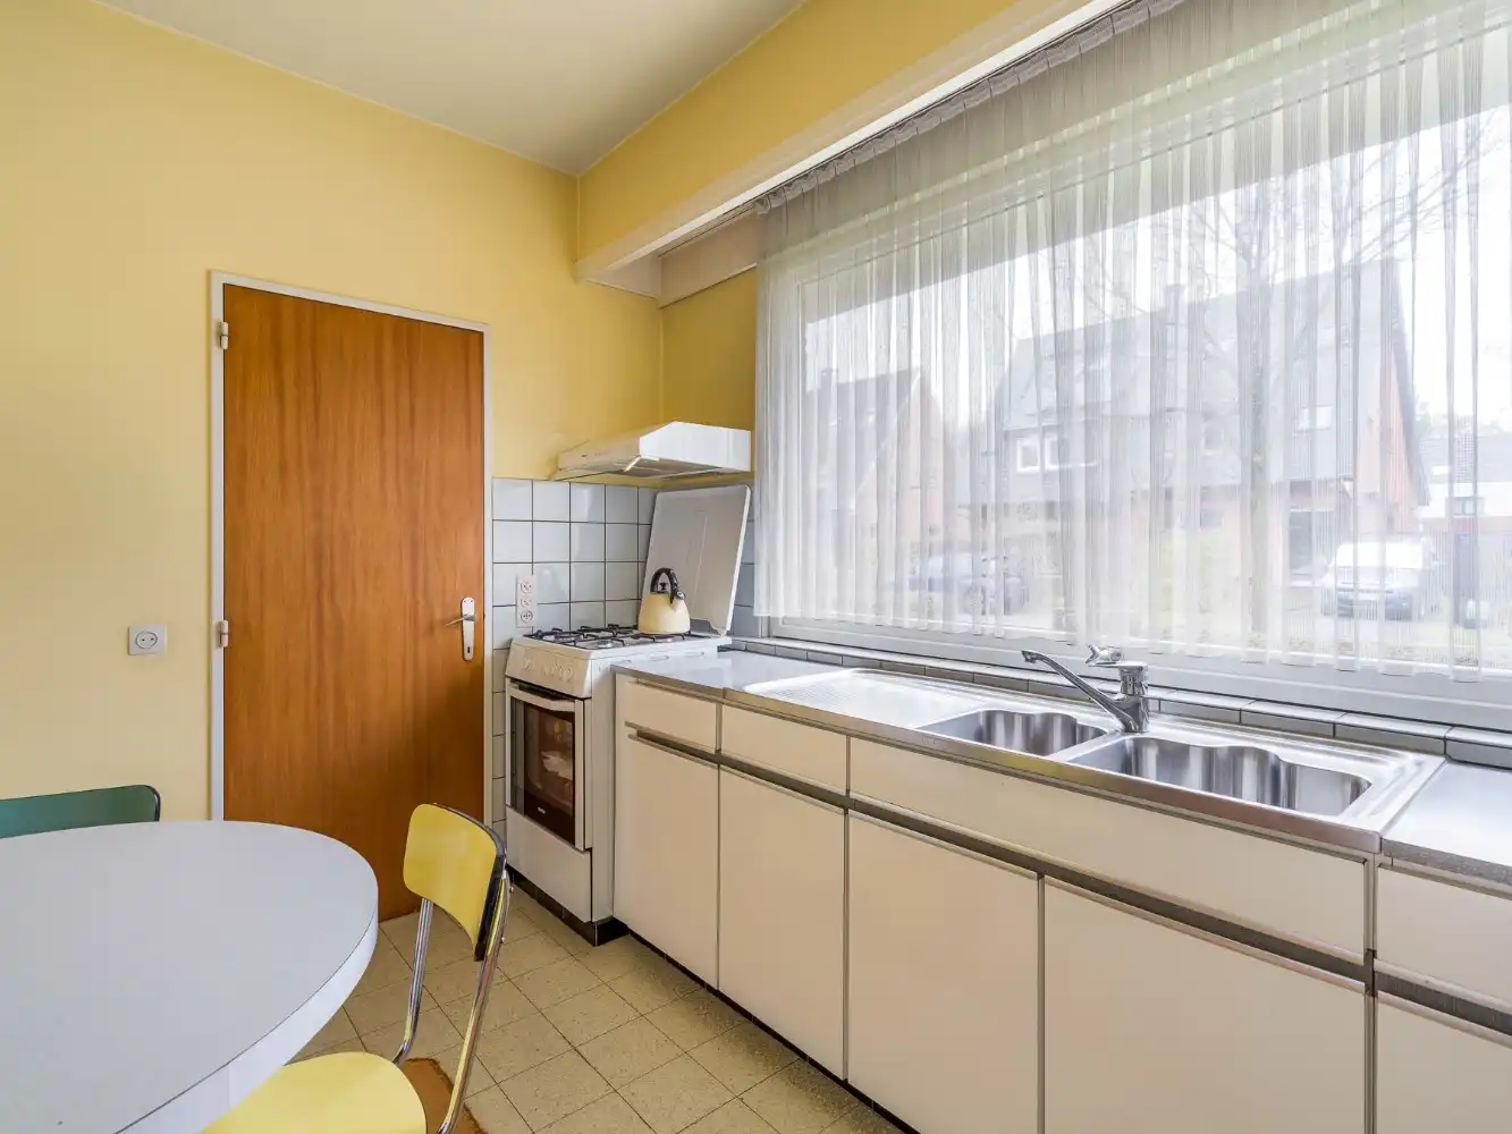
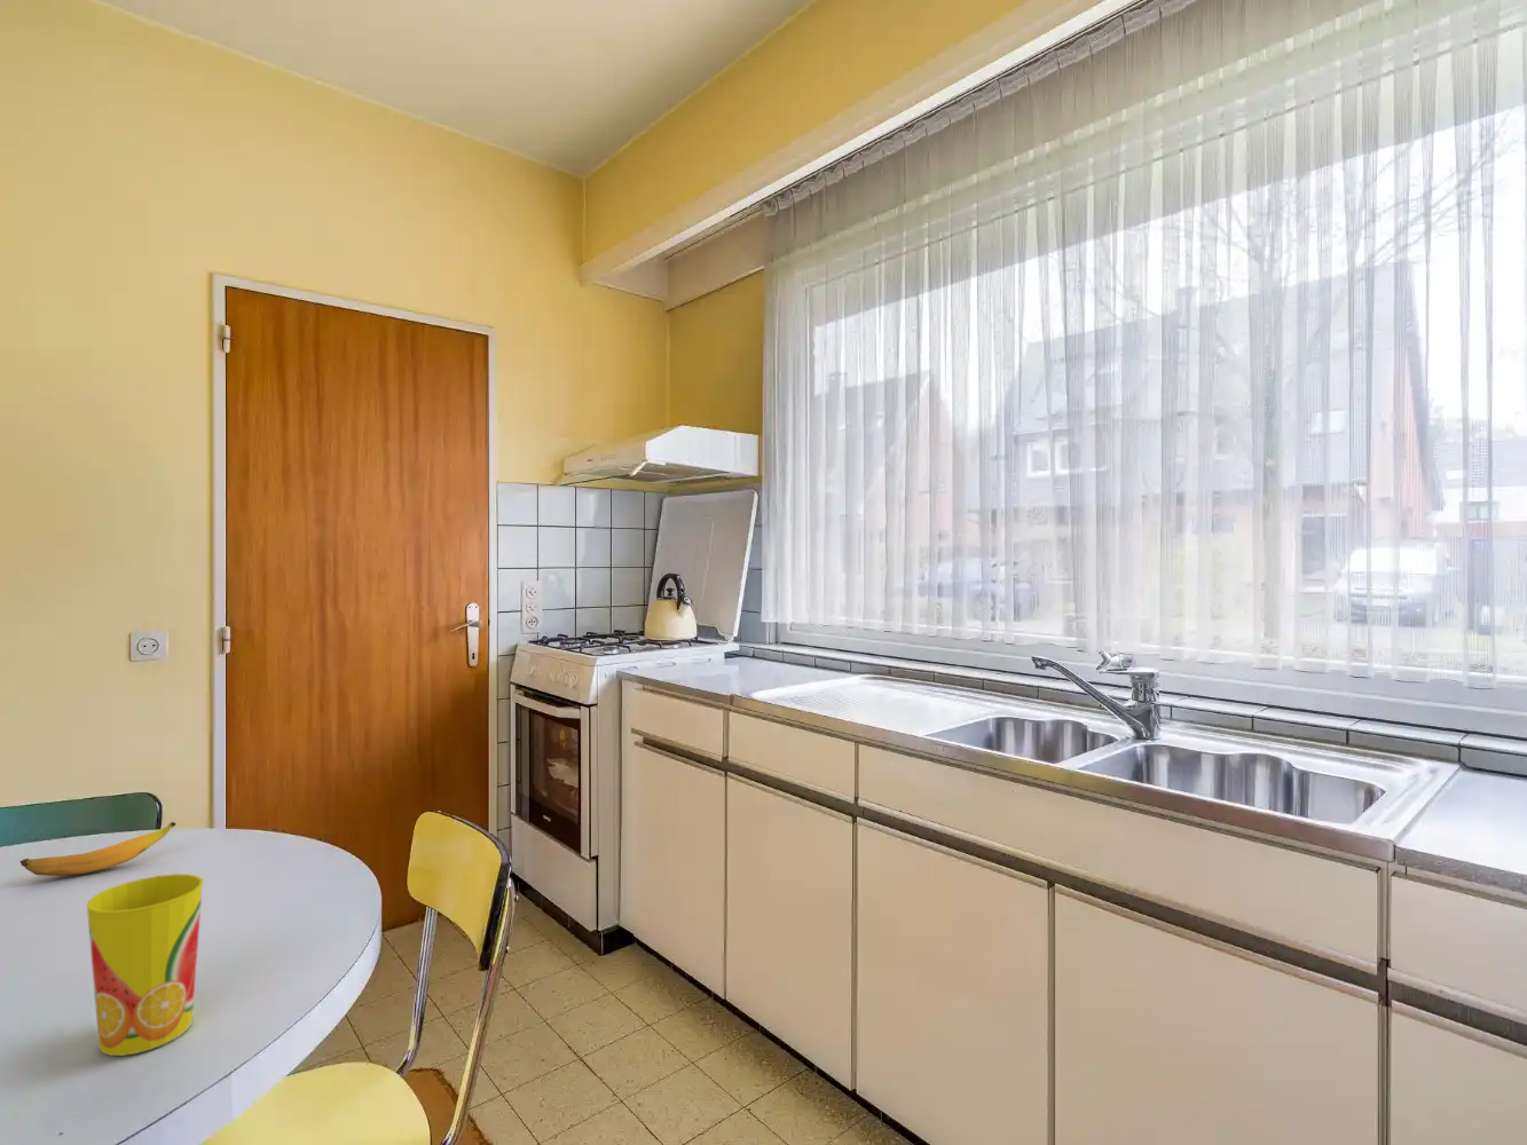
+ cup (147, 962)
+ banana (101, 850)
